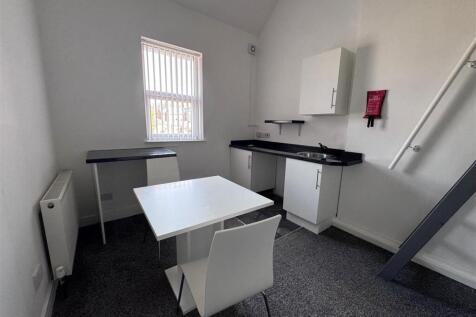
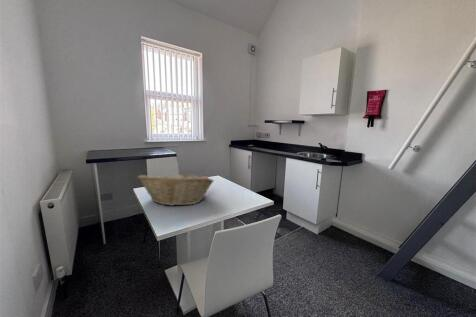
+ fruit basket (177, 184)
